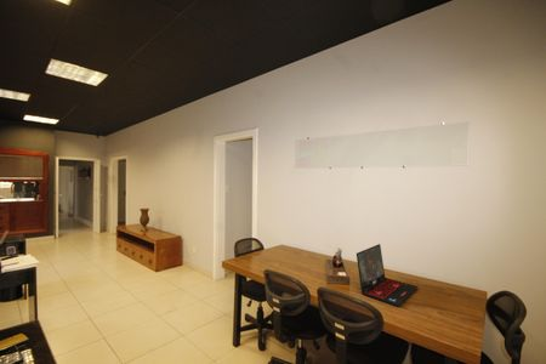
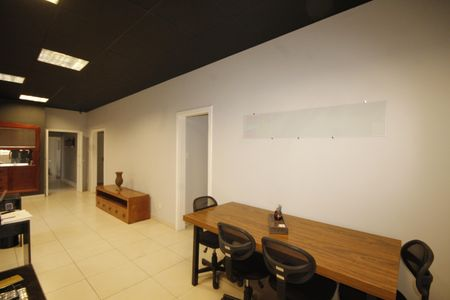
- laptop (383, 271)
